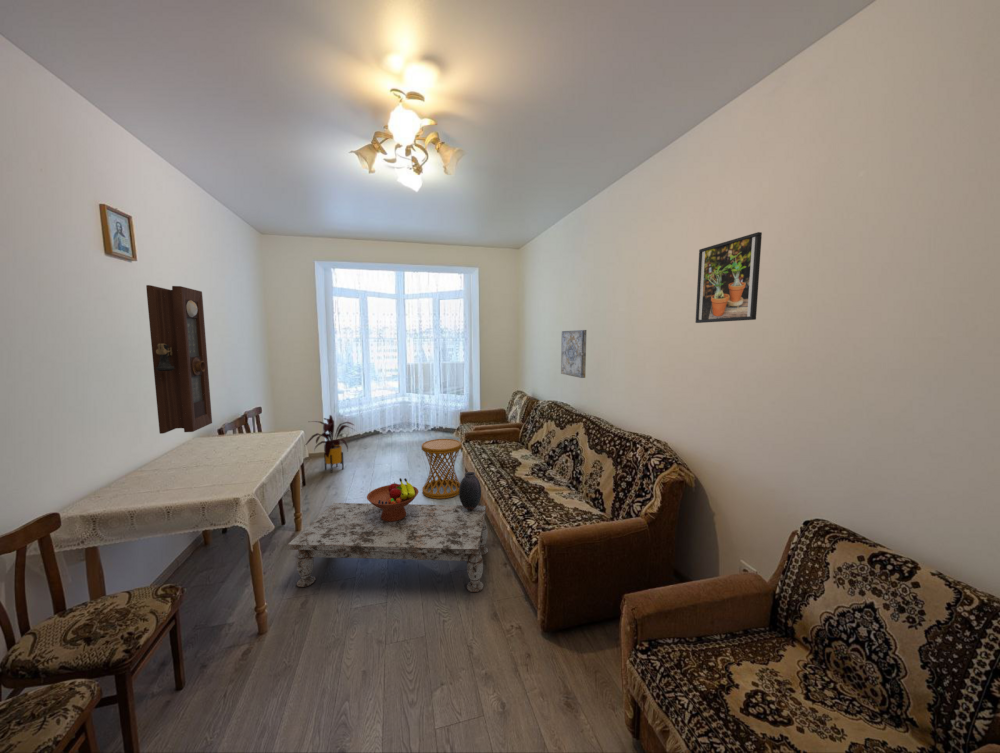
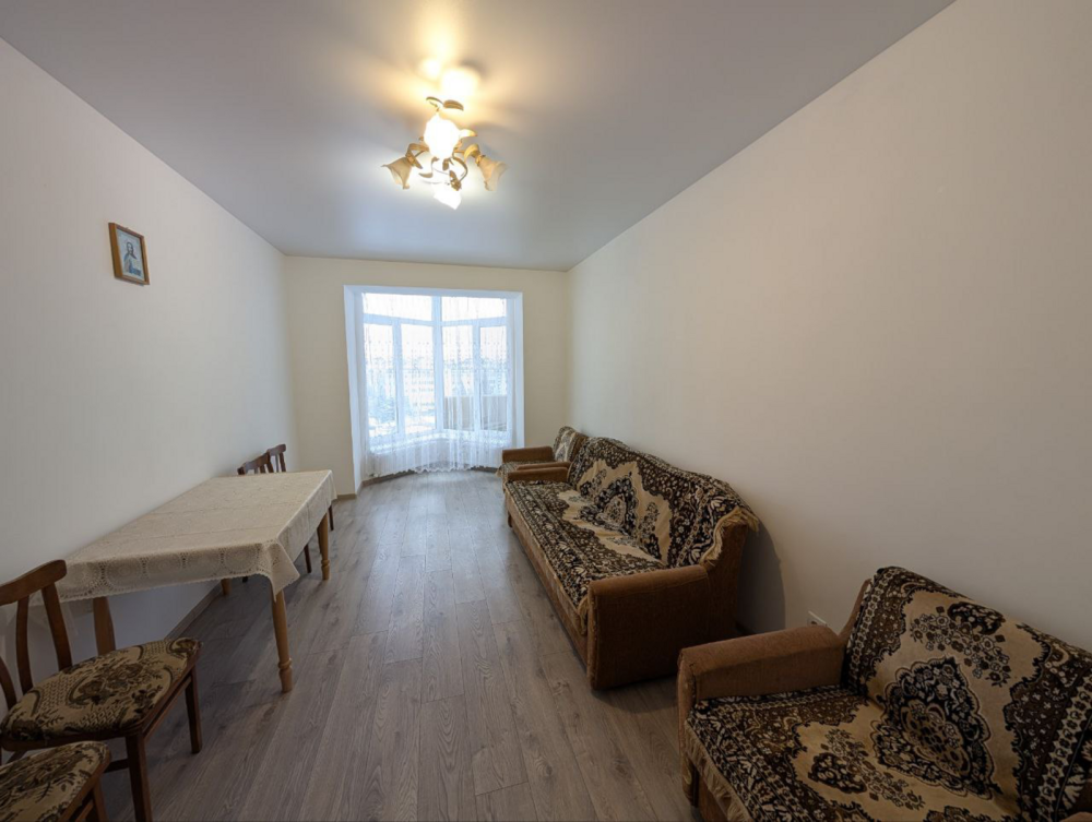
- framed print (725, 281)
- coffee table (398, 544)
- house plant (333, 443)
- pendulum clock (180, 359)
- fruit bowl (393, 500)
- wall art (572, 353)
- side table (442, 467)
- vase (470, 491)
